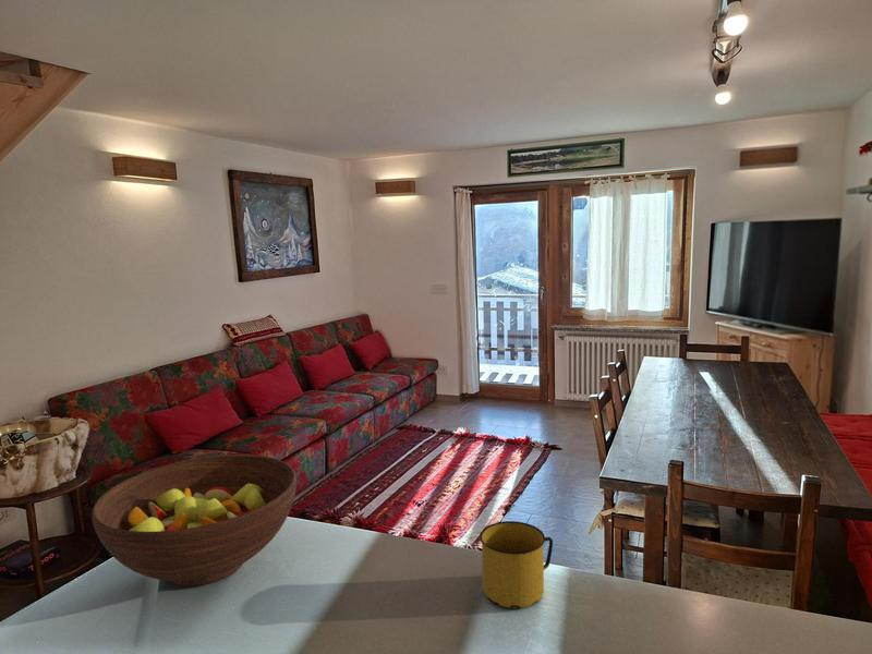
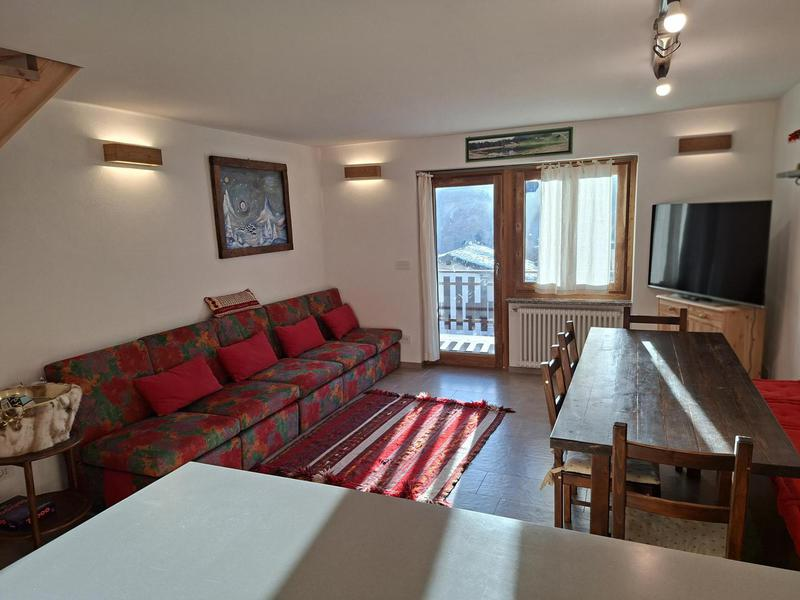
- mug (519, 562)
- fruit bowl (204, 528)
